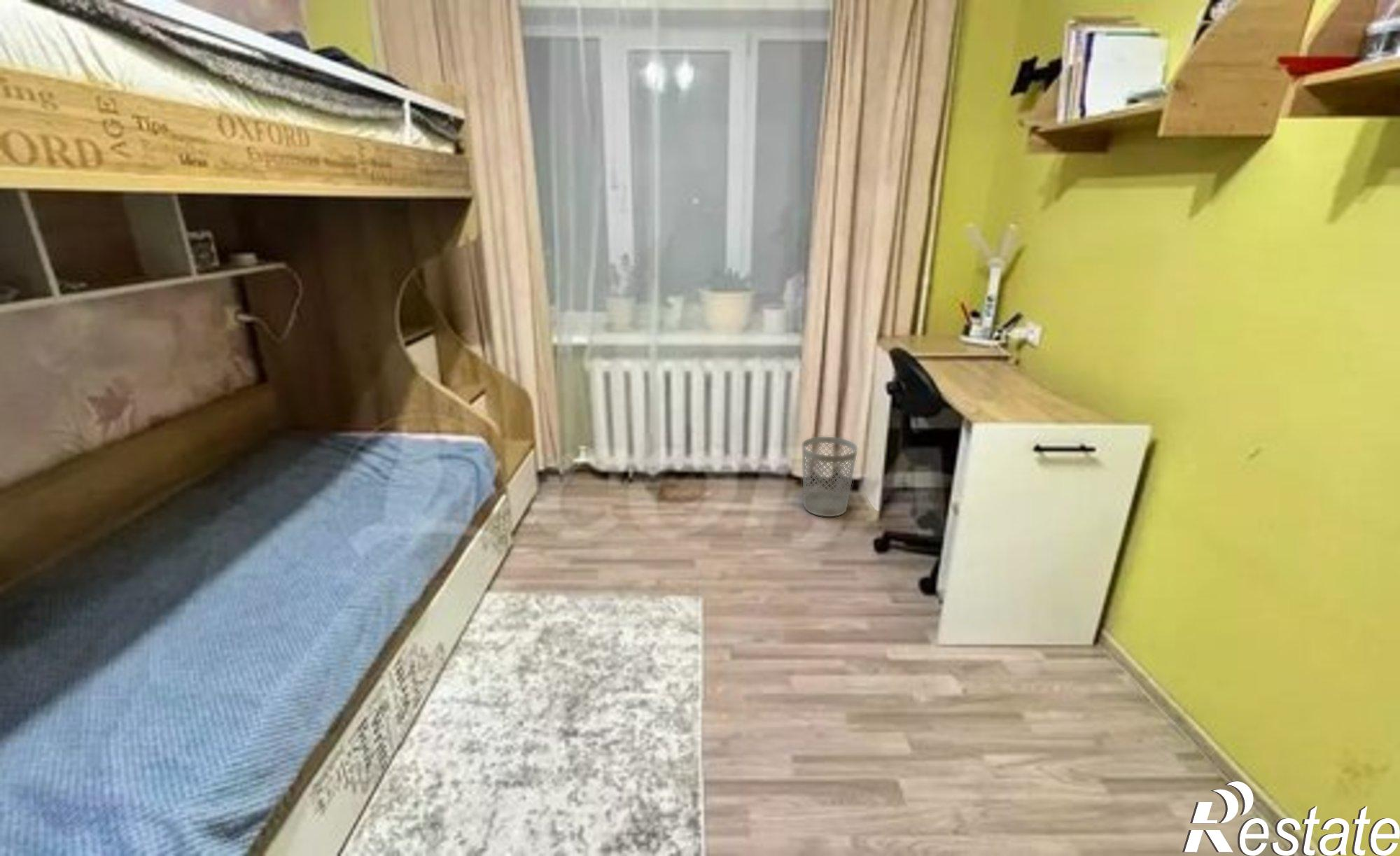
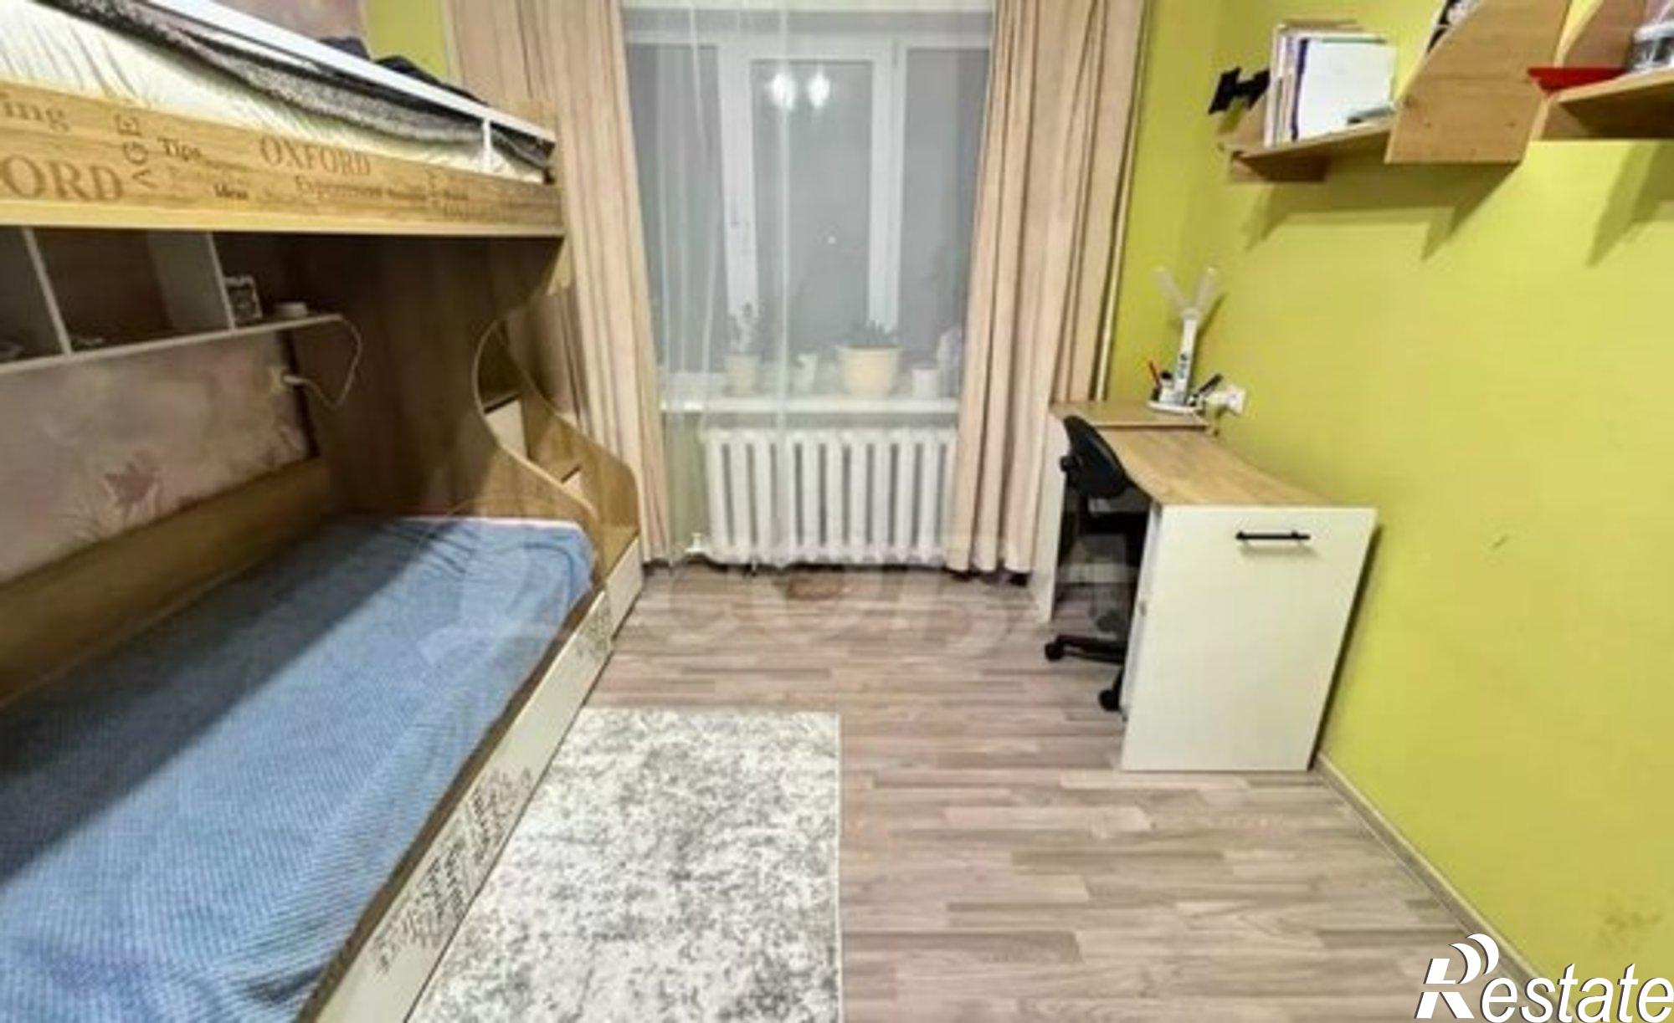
- wastebasket (827, 477)
